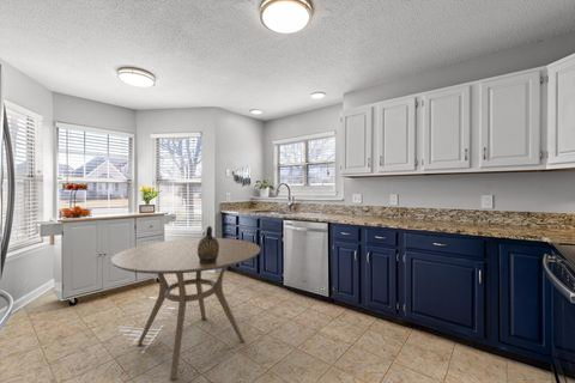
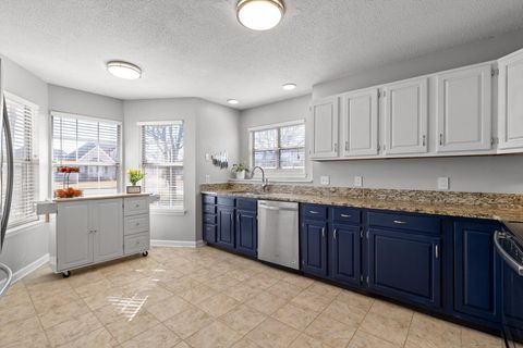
- ceramic jug (207, 243)
- dining table (192, 296)
